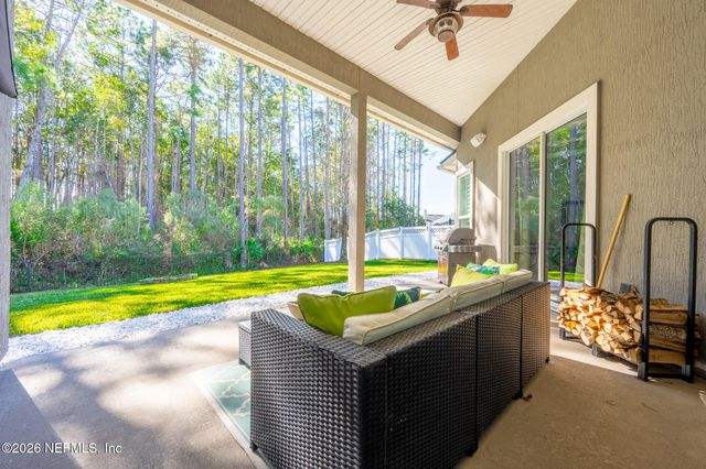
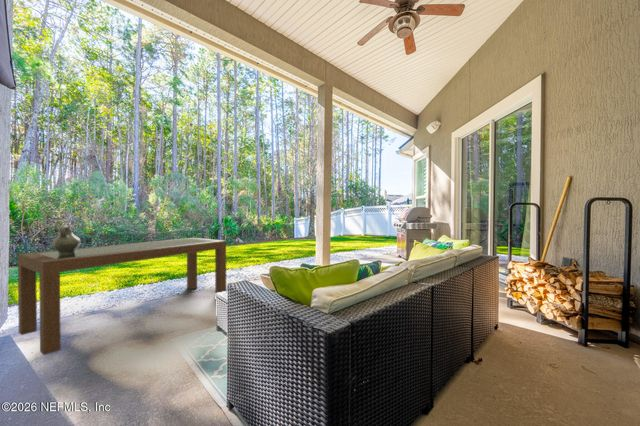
+ dining table (140, 260)
+ ceramic jug (66, 238)
